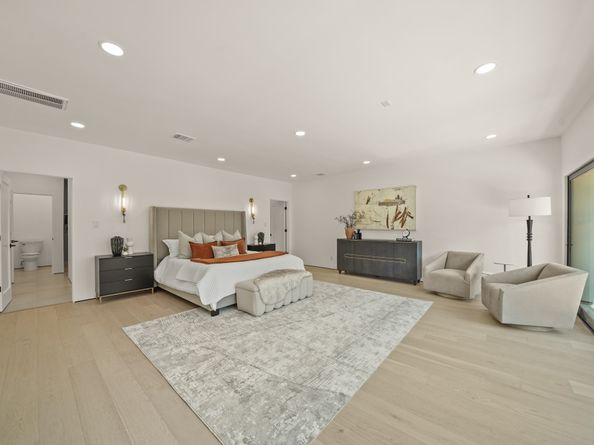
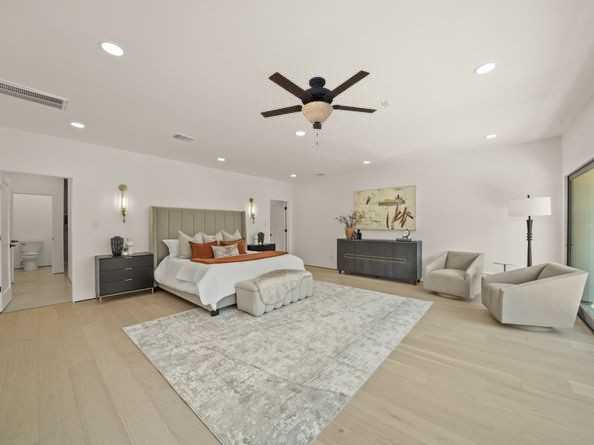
+ ceiling fan (317, 114)
